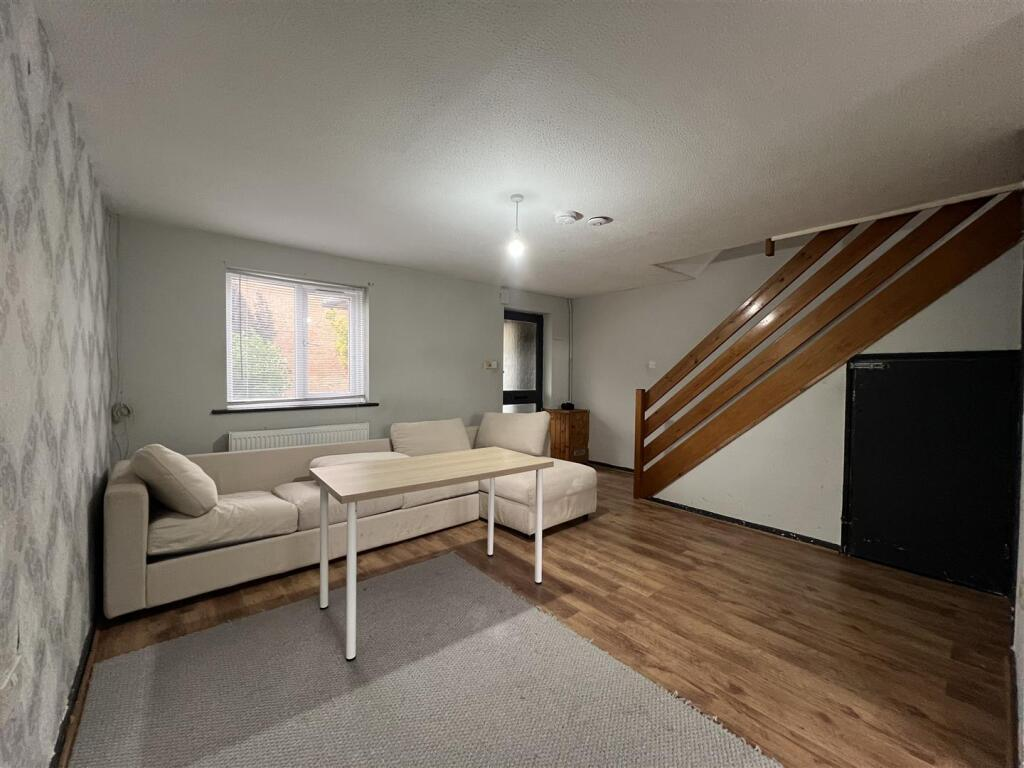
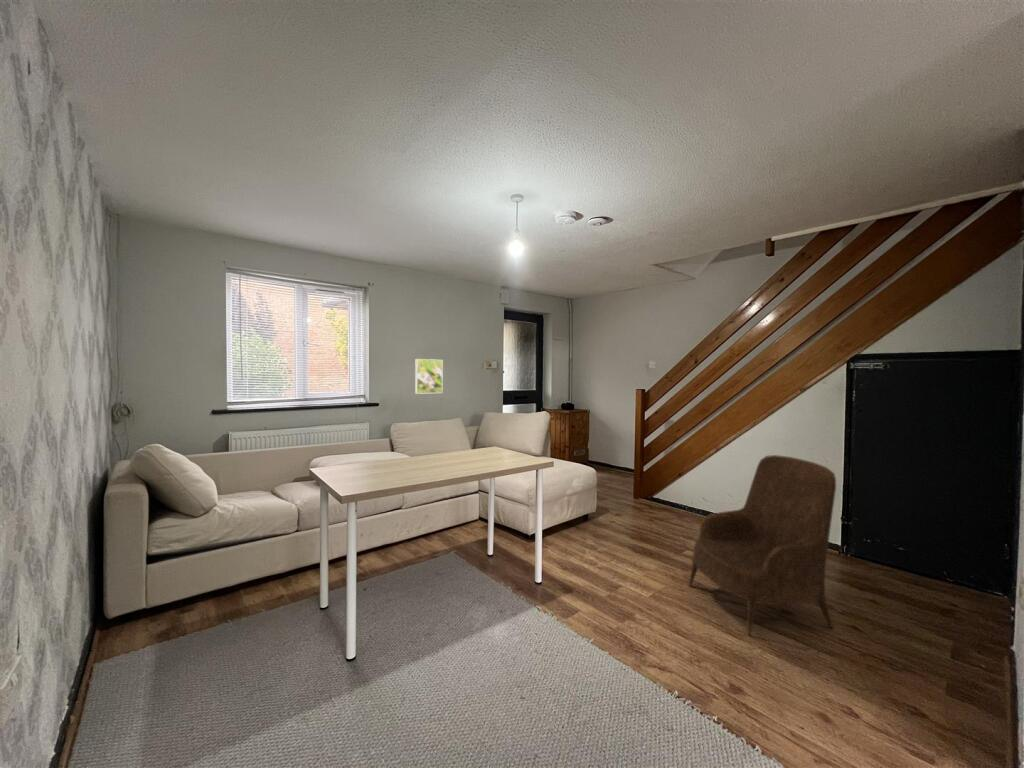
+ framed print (429, 376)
+ armchair (756, 532)
